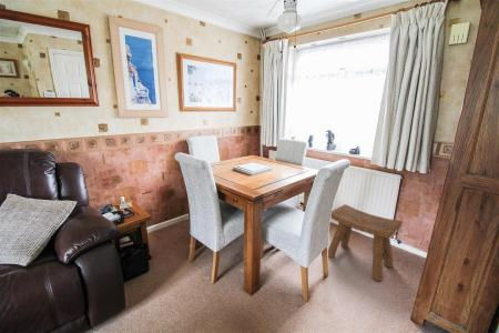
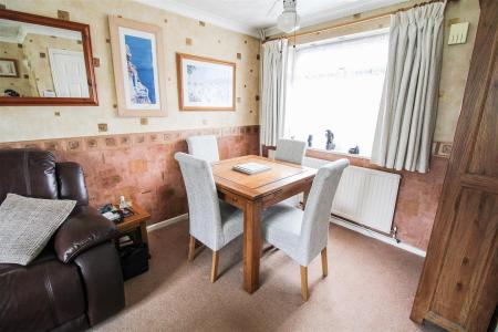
- stool (361, 231)
